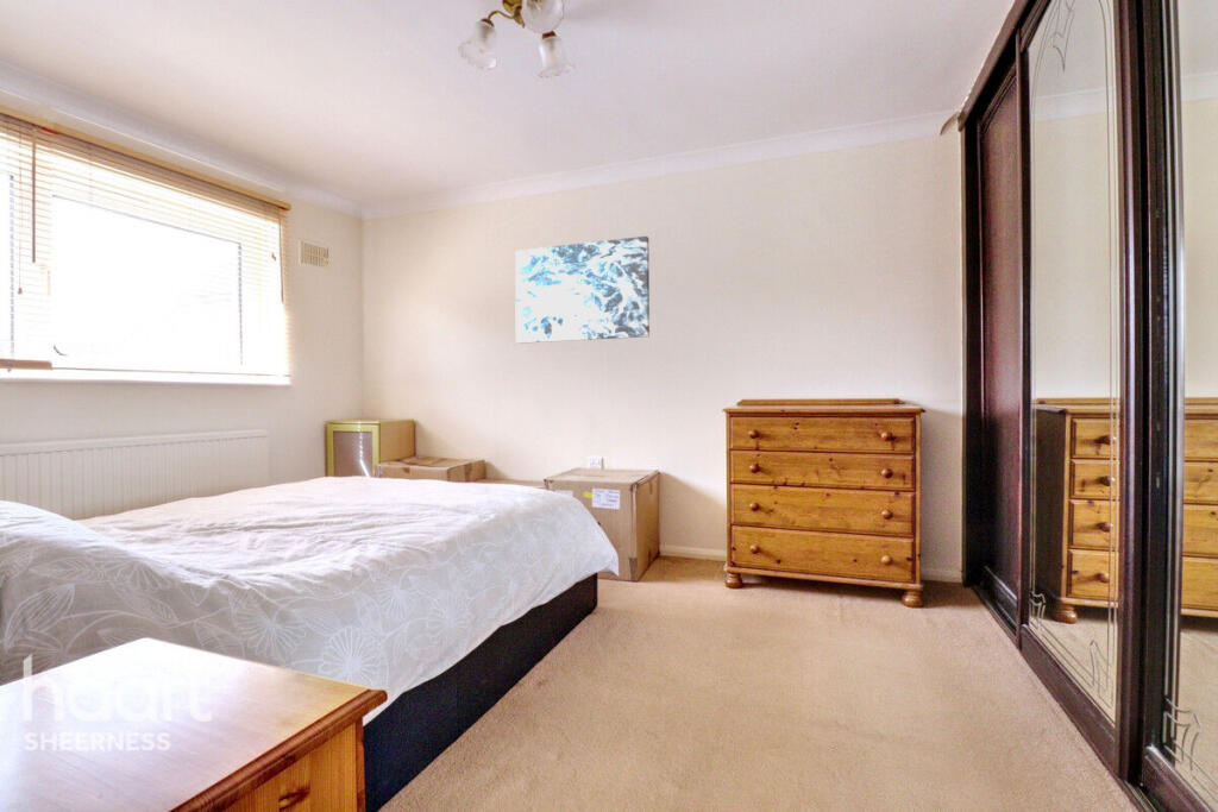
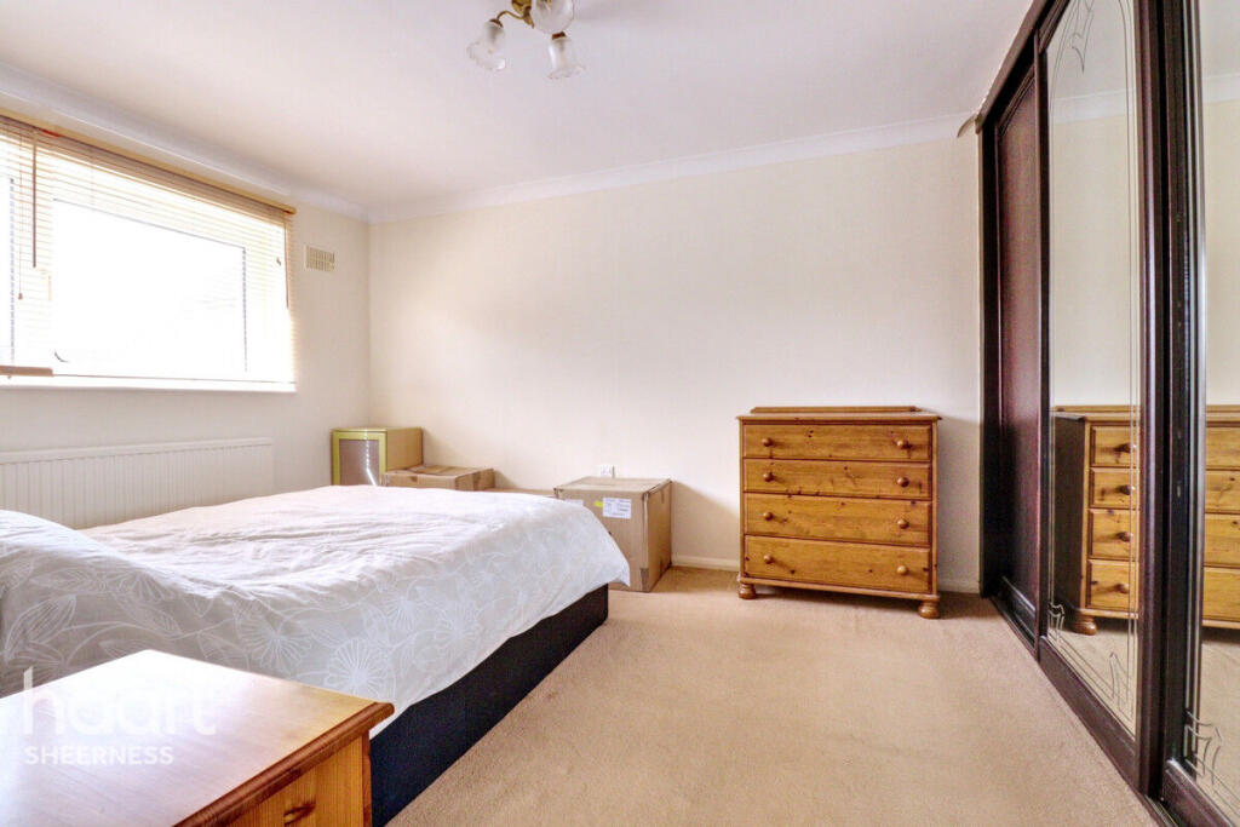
- wall art (579, 291)
